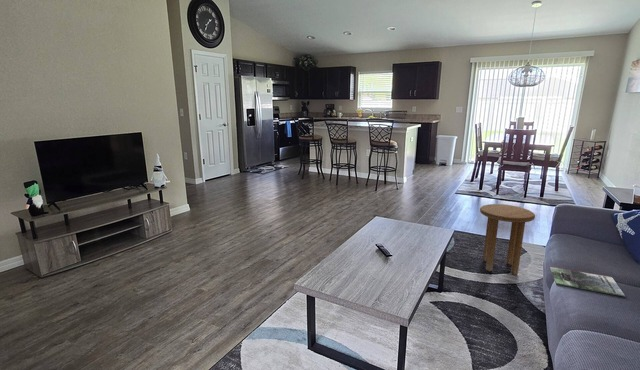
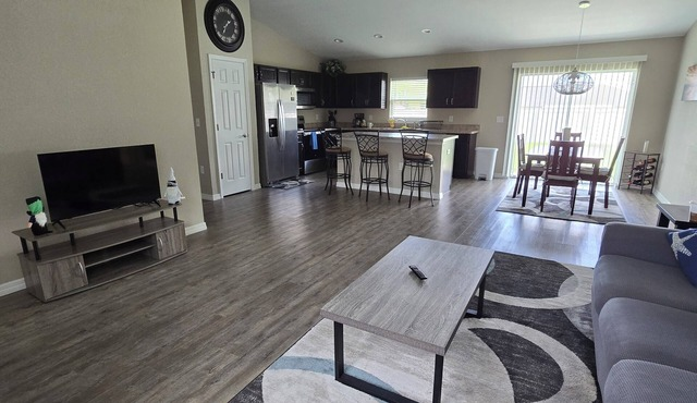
- side table (509, 240)
- magazine (584, 280)
